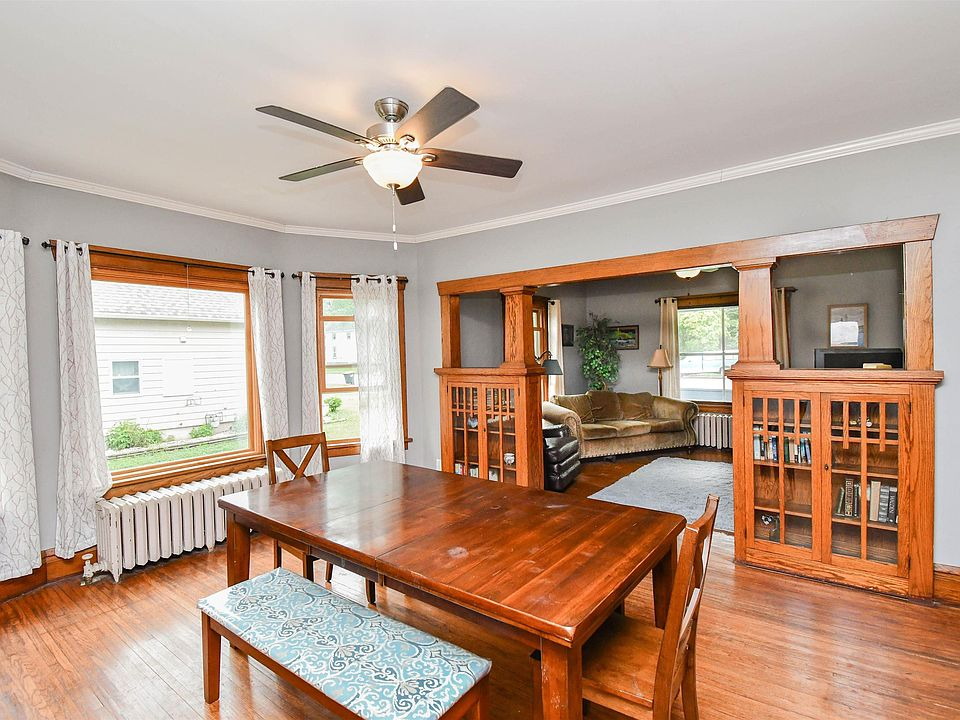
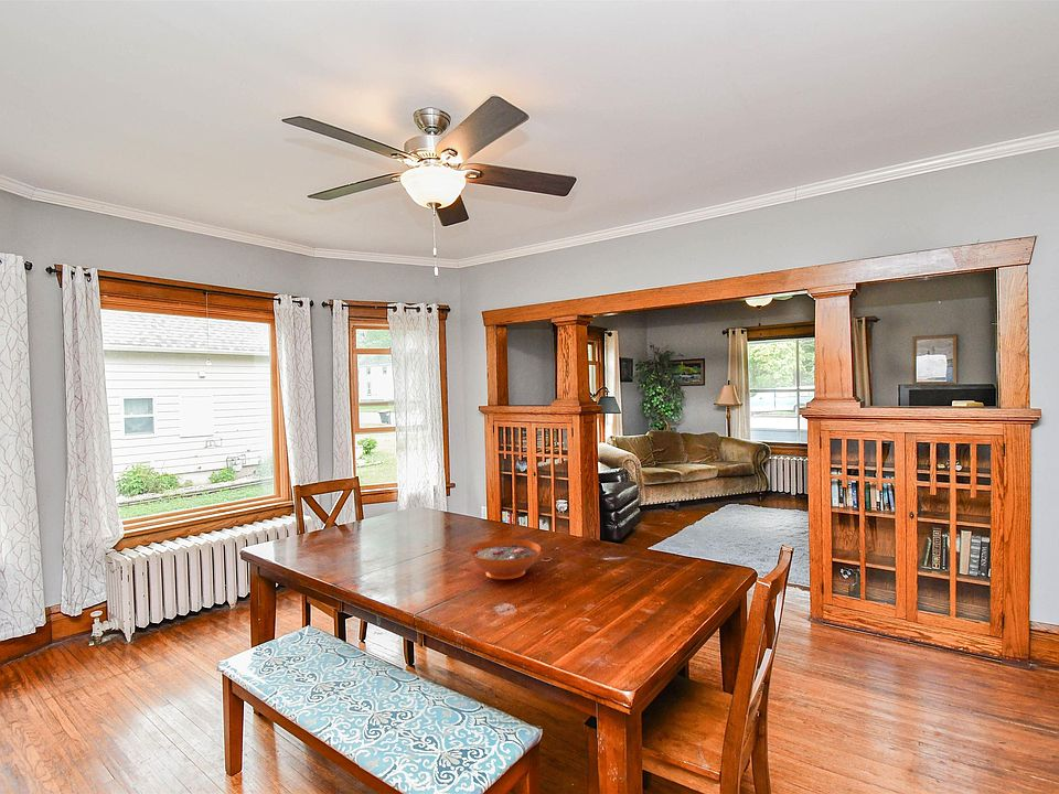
+ decorative bowl (505, 560)
